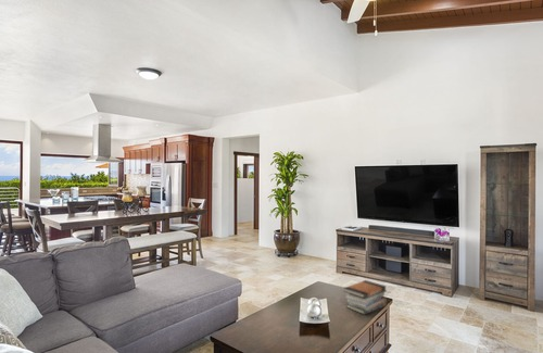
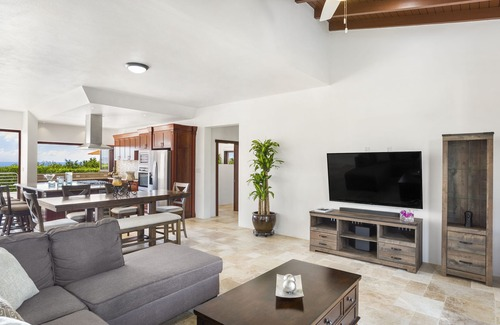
- book stack (365, 297)
